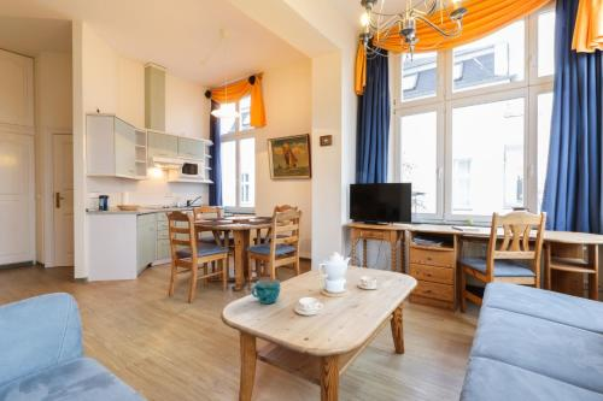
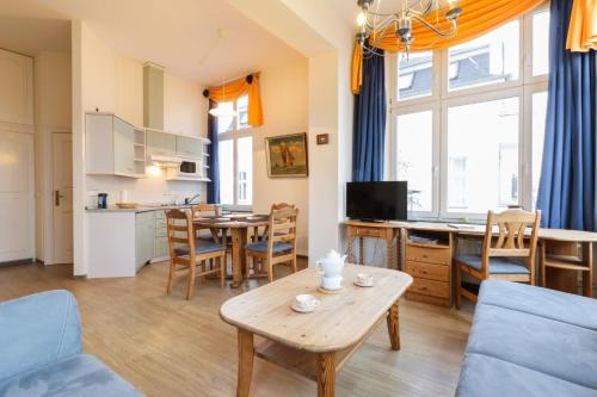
- cup (267, 291)
